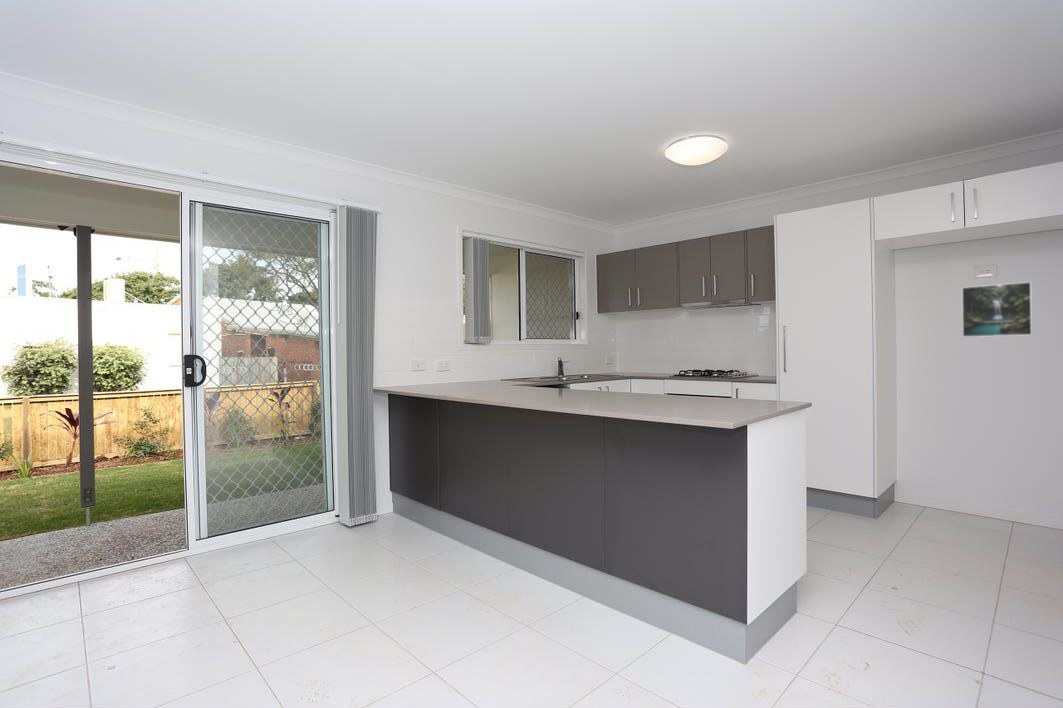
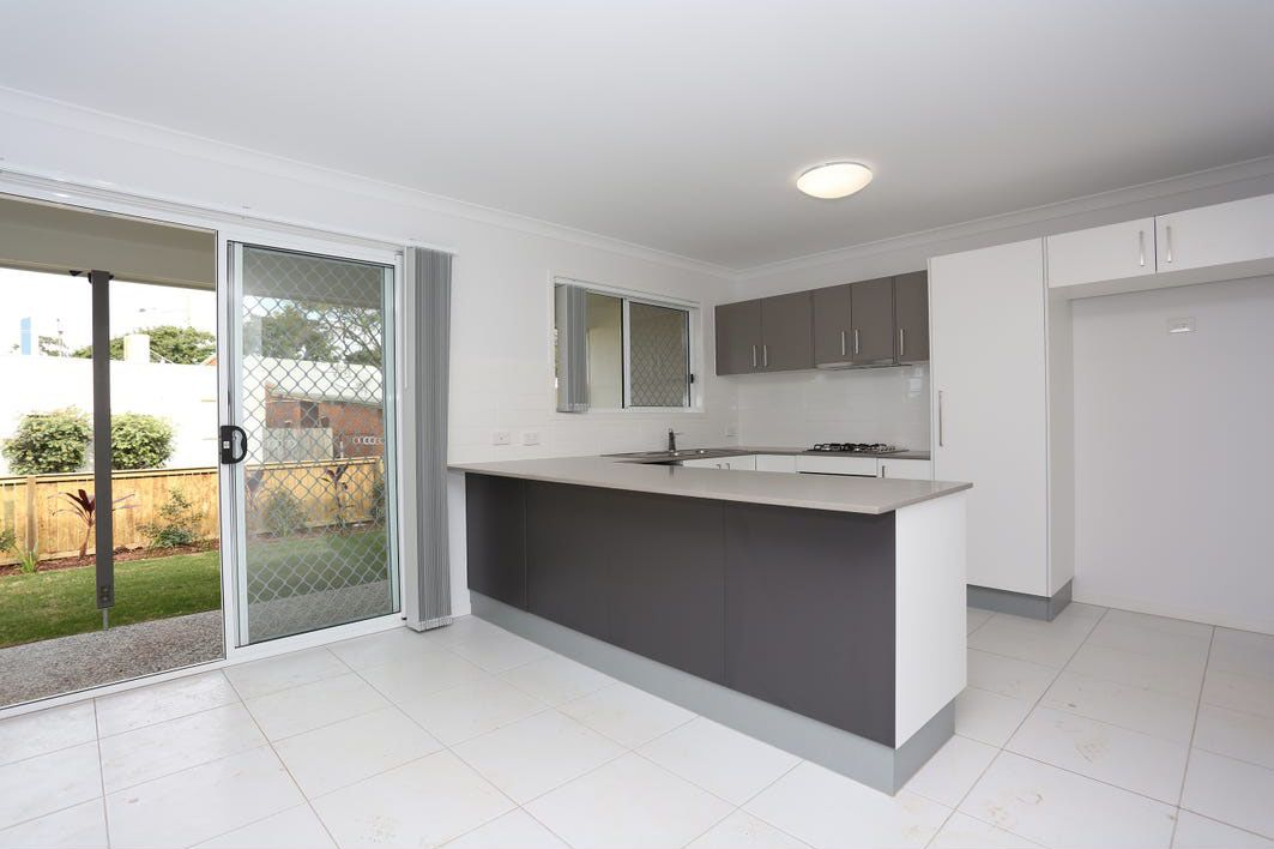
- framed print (995, 310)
